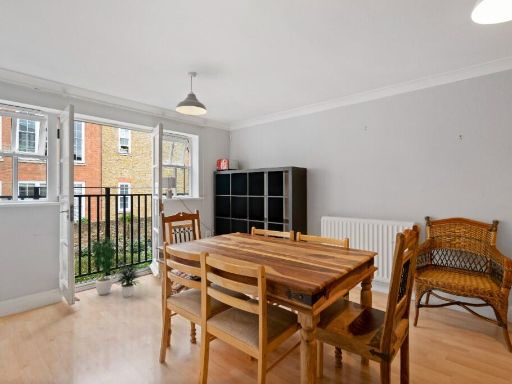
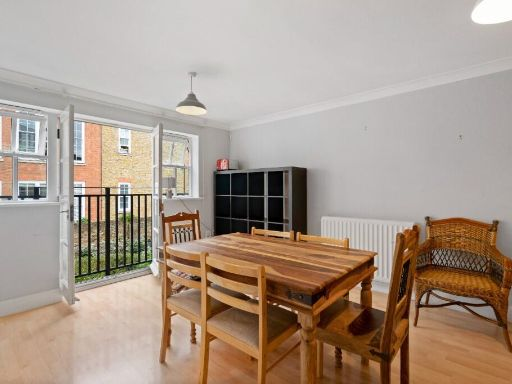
- potted plant (113, 264)
